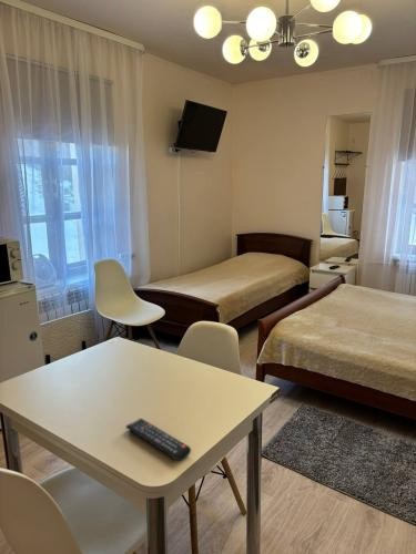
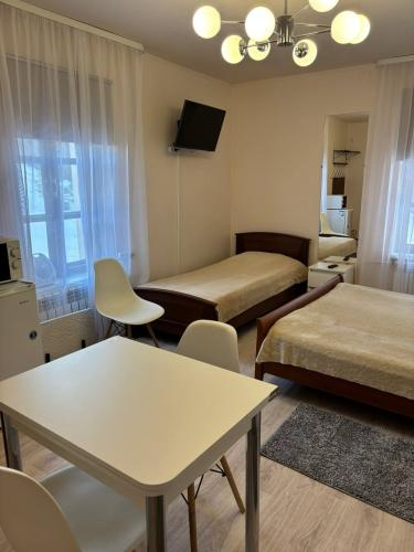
- remote control (156, 438)
